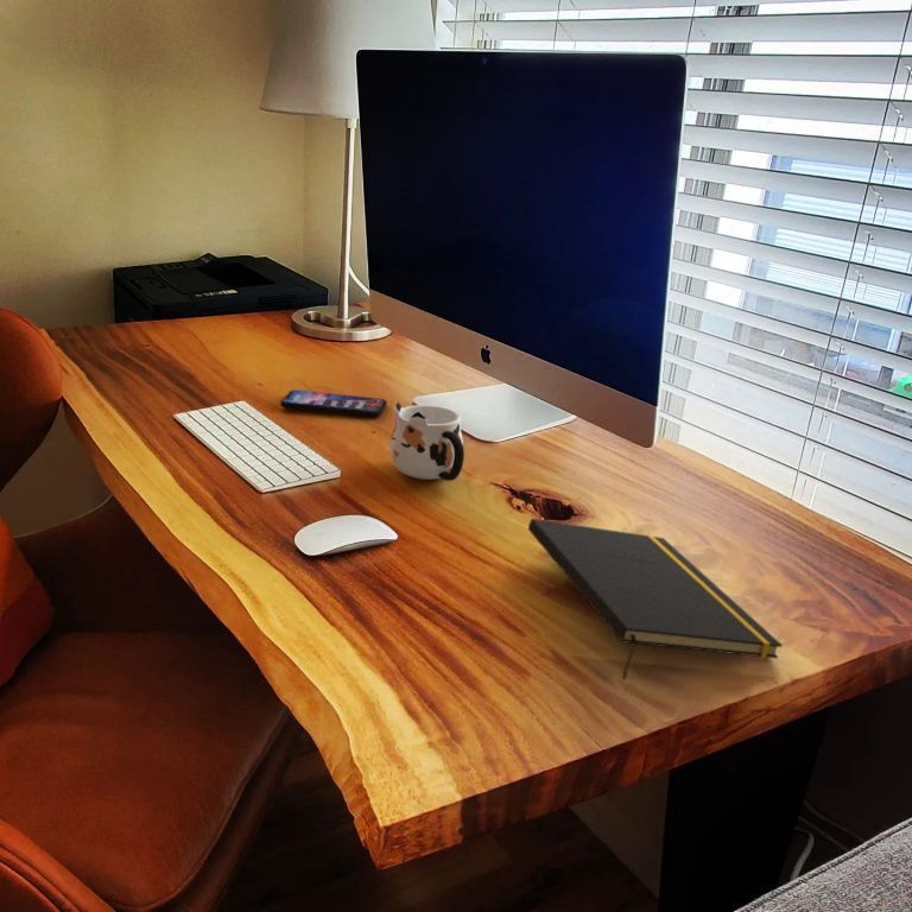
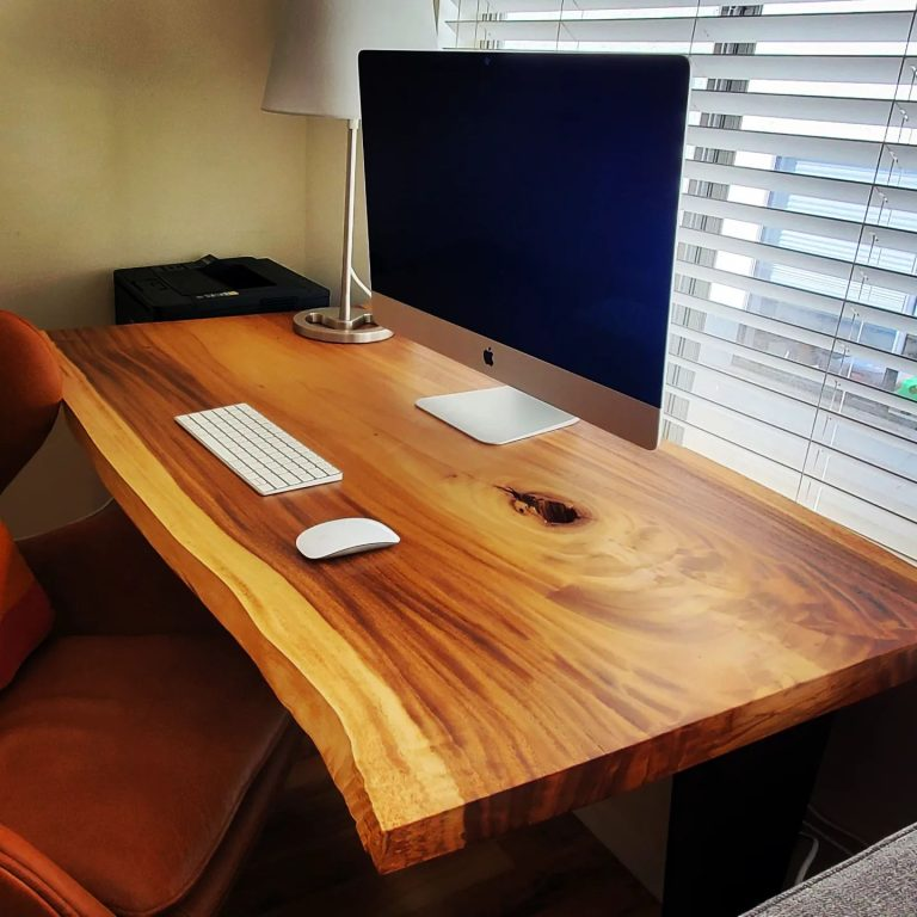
- mug (432, 442)
- smartphone (334, 403)
- notepad (645, 583)
